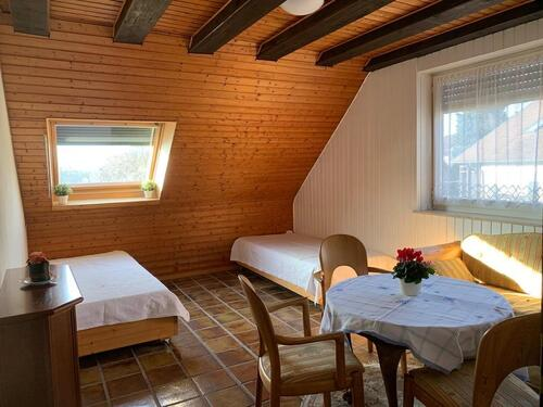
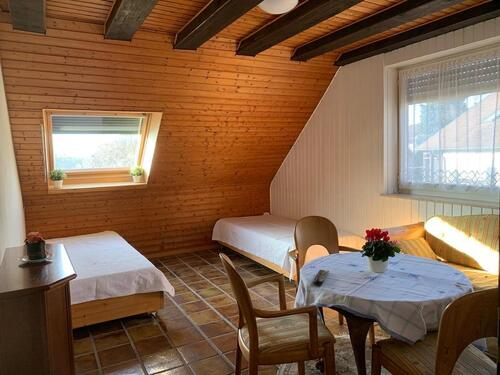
+ remote control (321, 276)
